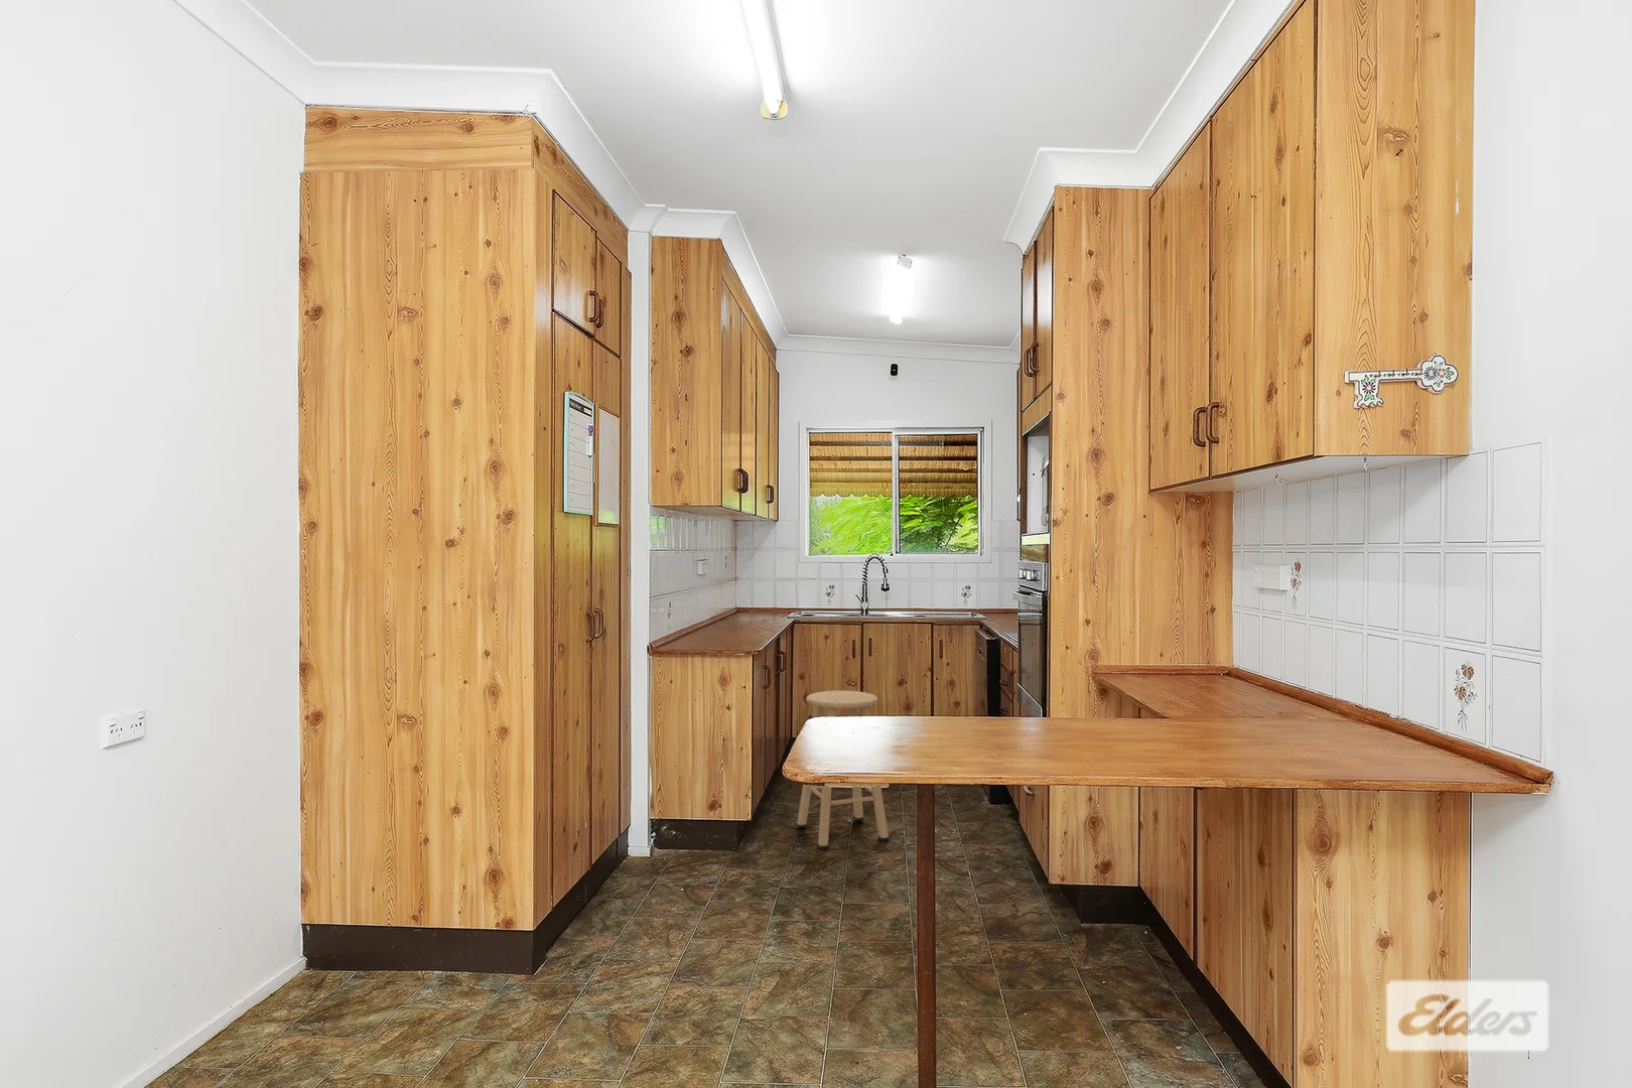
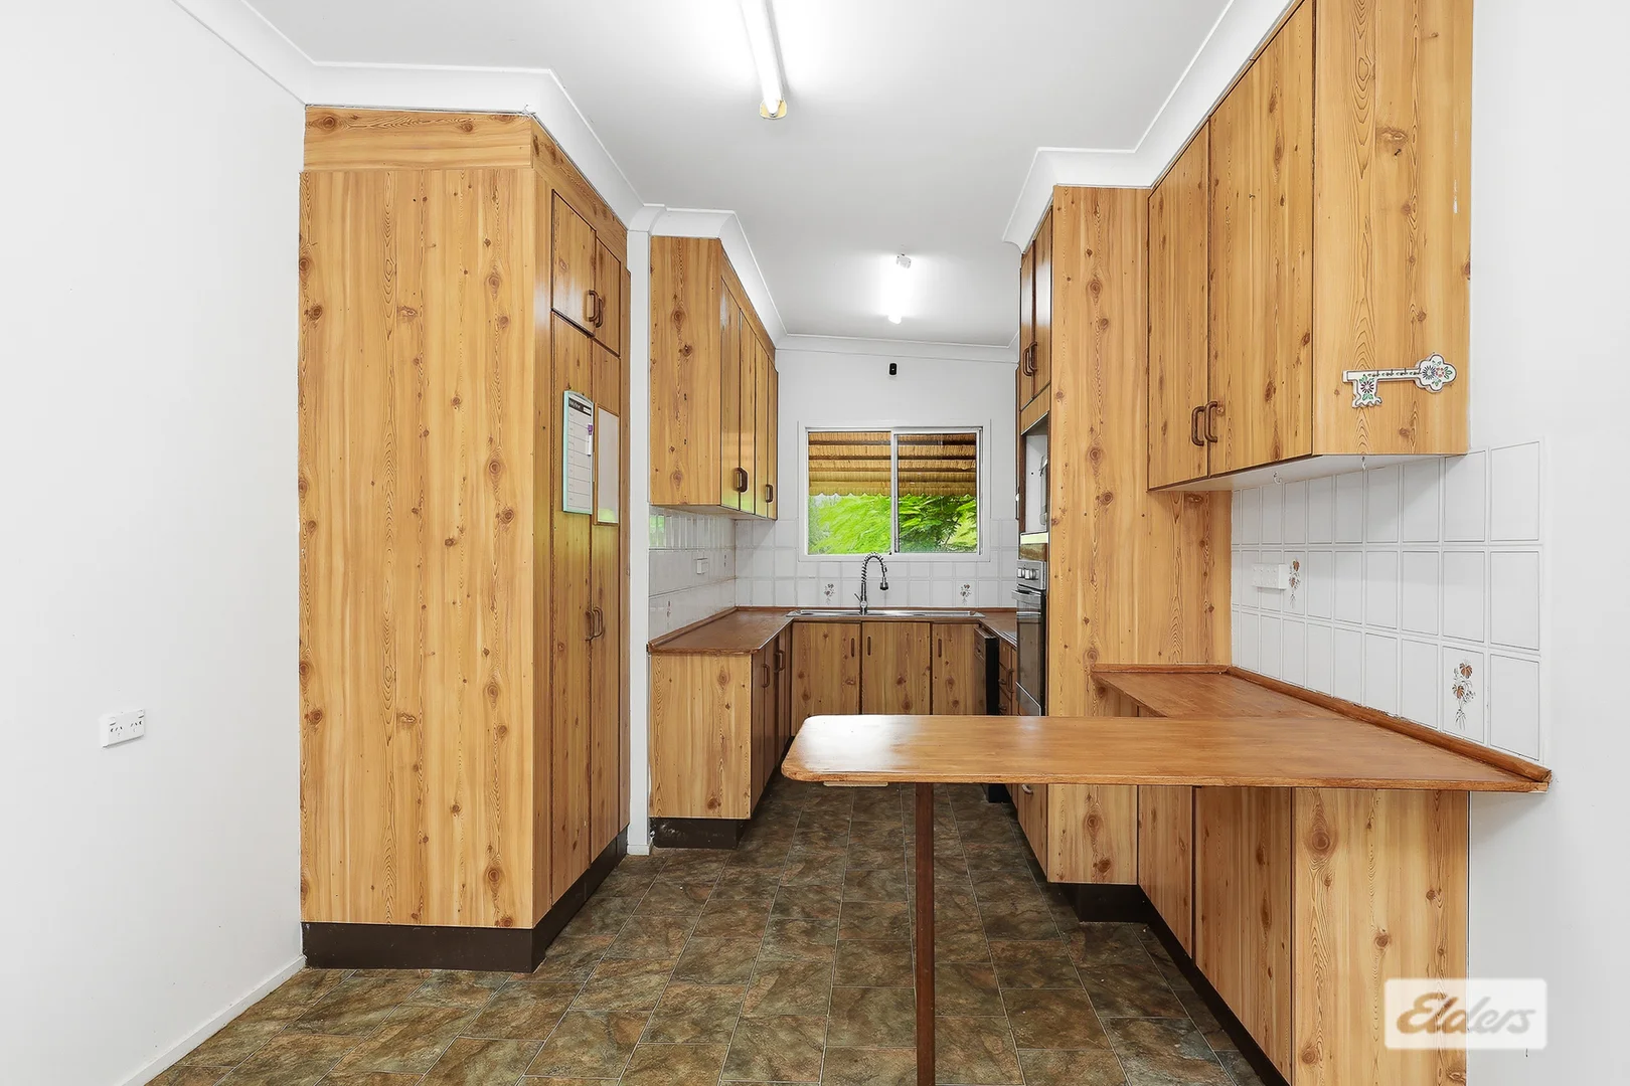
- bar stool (835, 787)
